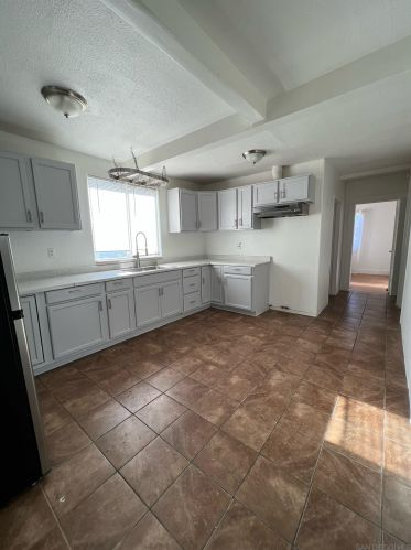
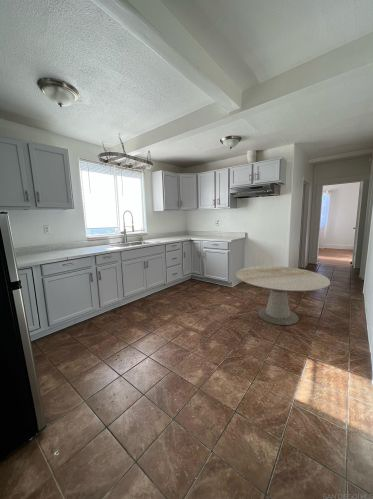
+ round table (278, 295)
